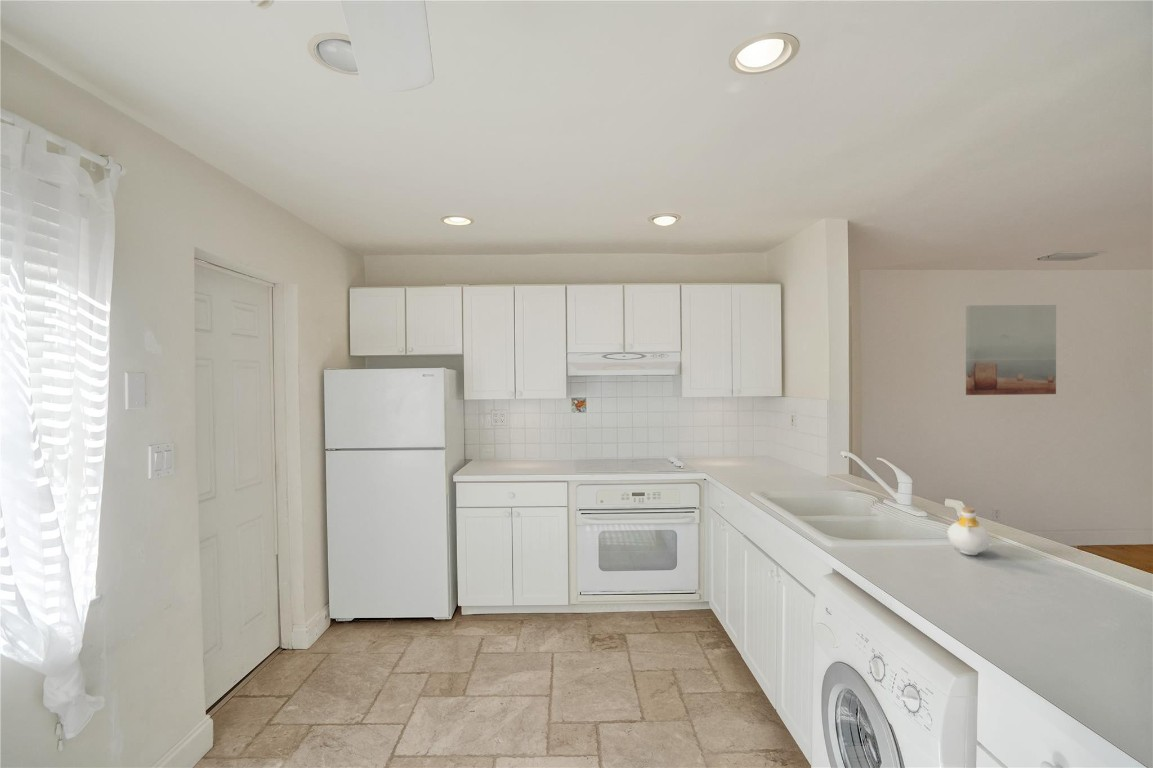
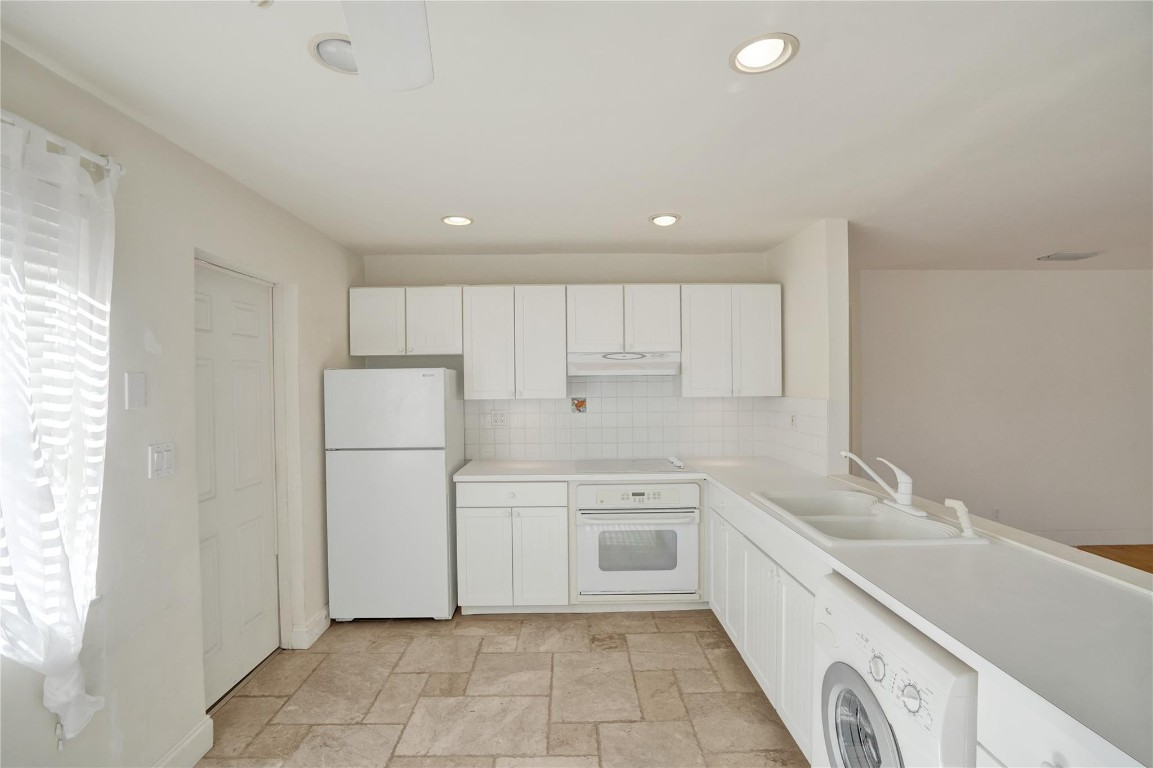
- bottle (968, 531)
- wall art (1010, 350)
